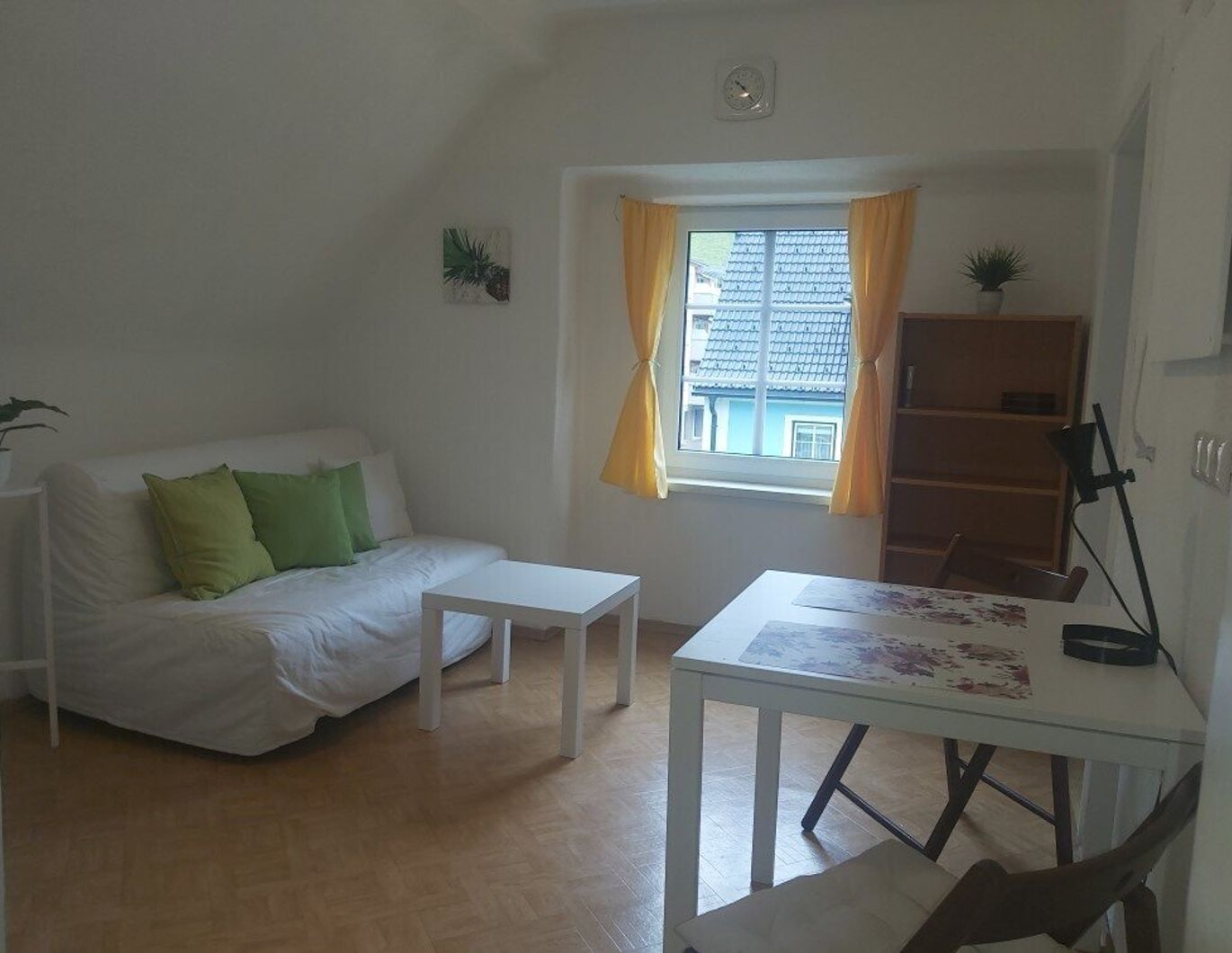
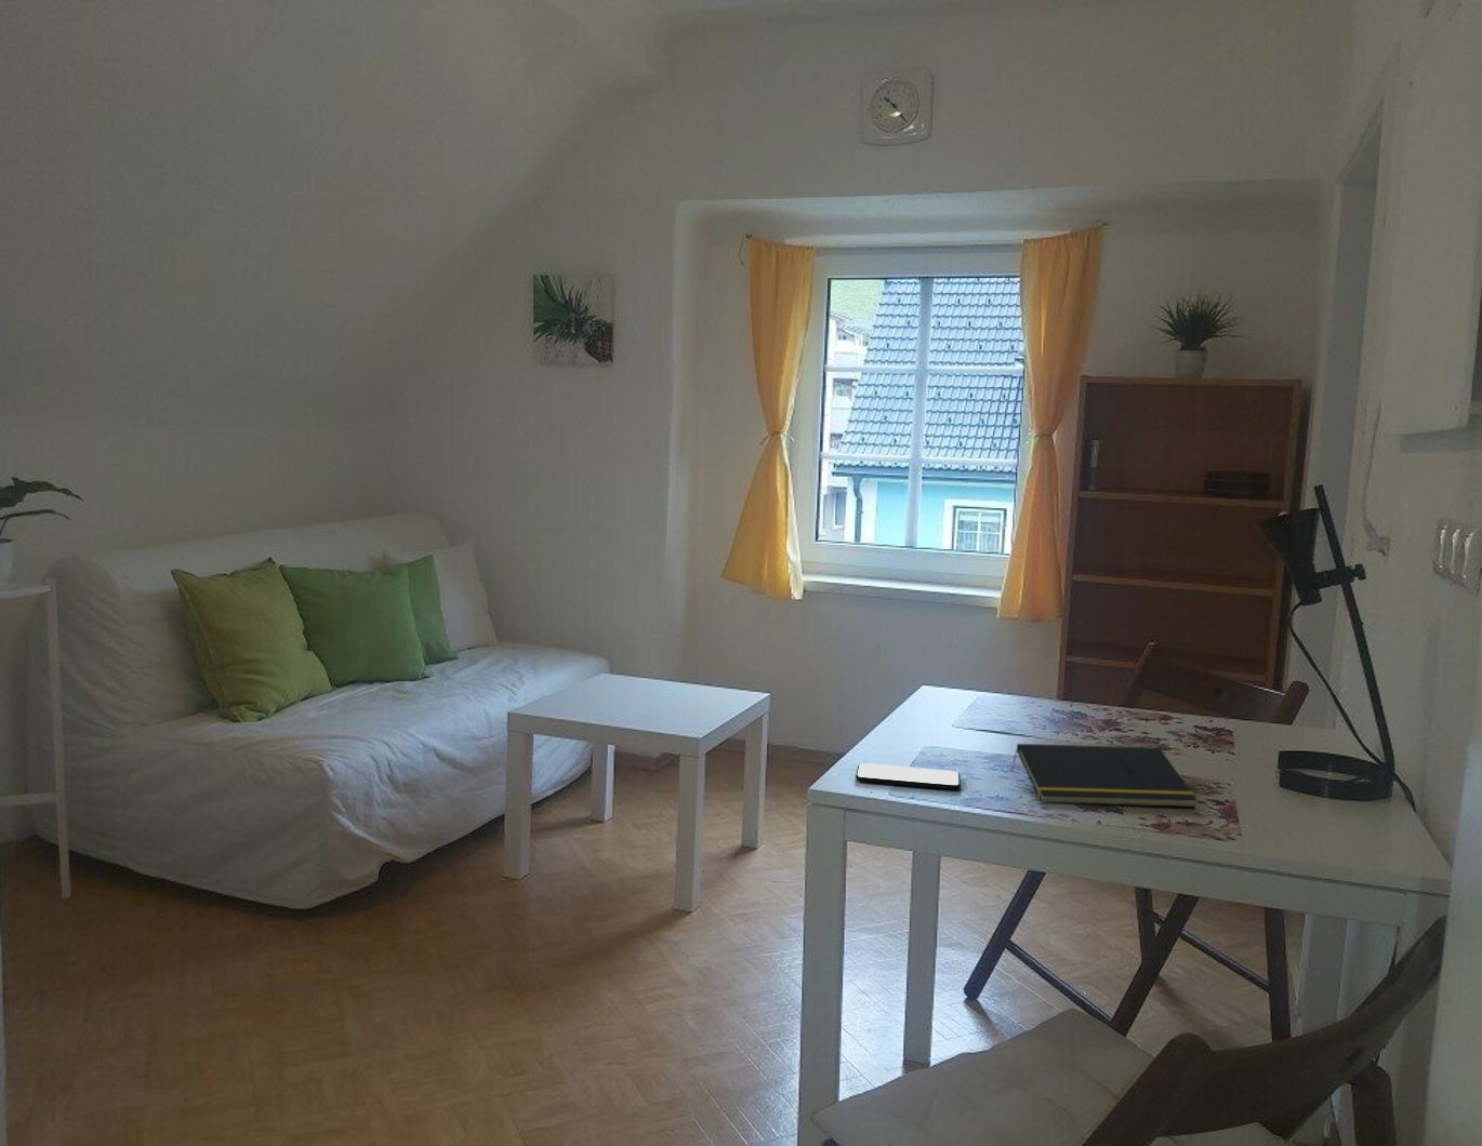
+ smartphone (907, 777)
+ notepad (1102, 774)
